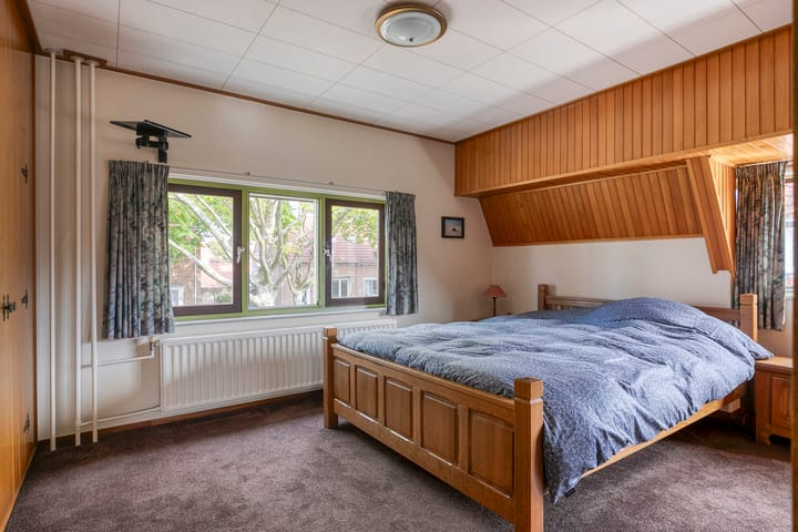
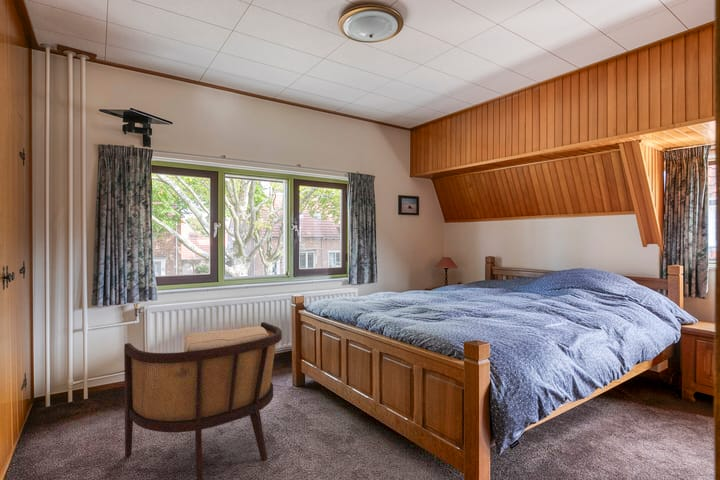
+ armchair (212, 385)
